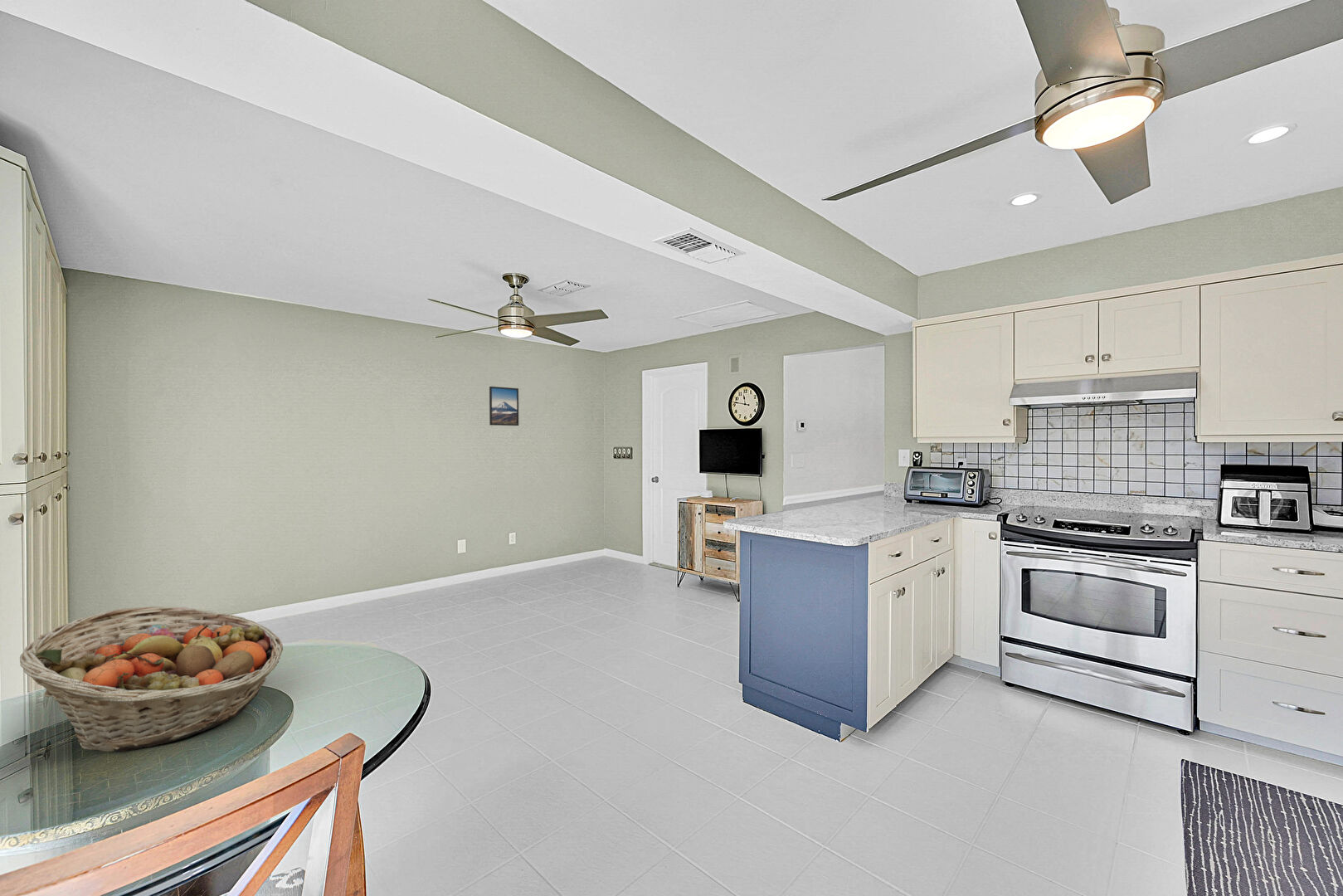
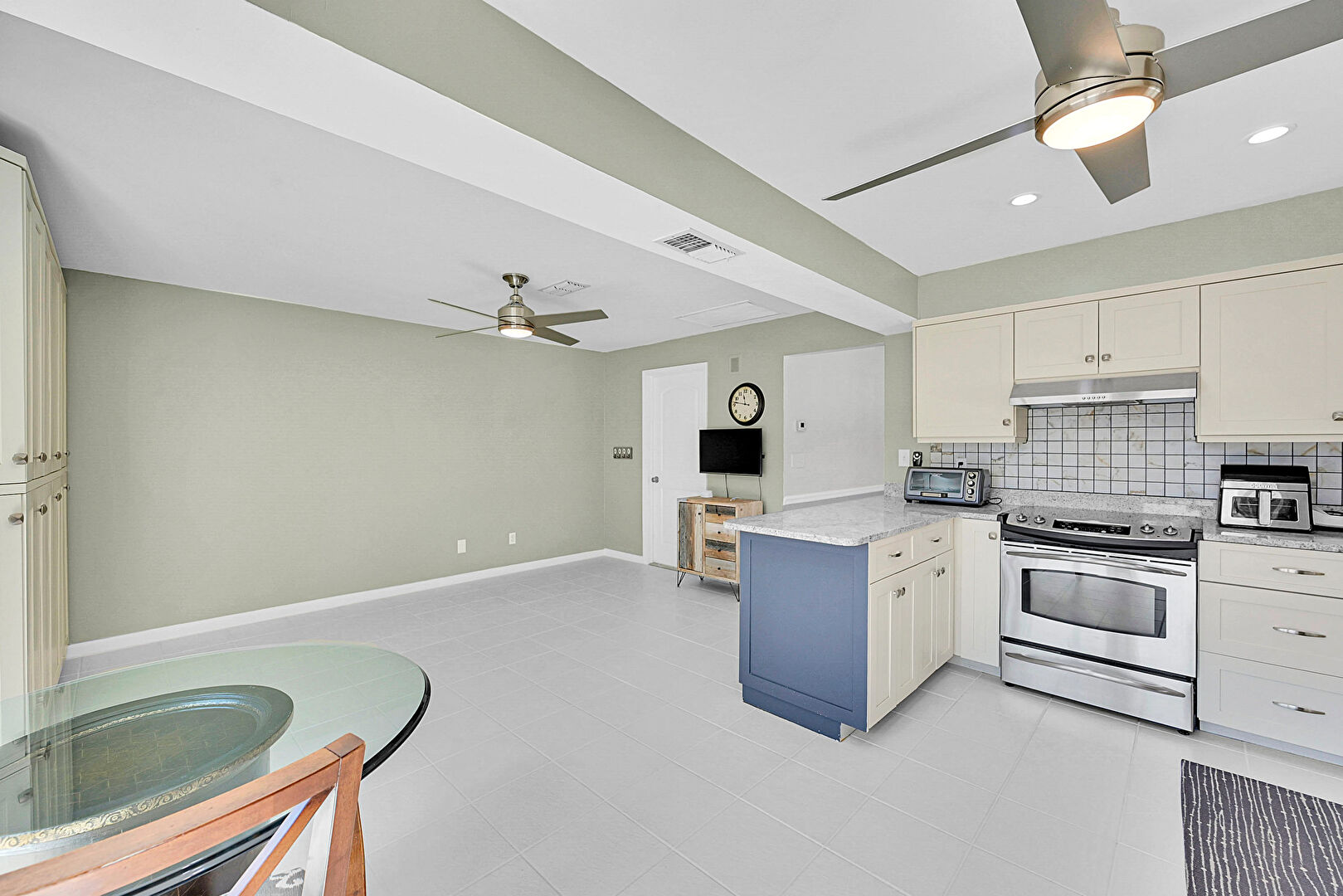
- fruit basket (168, 665)
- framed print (504, 406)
